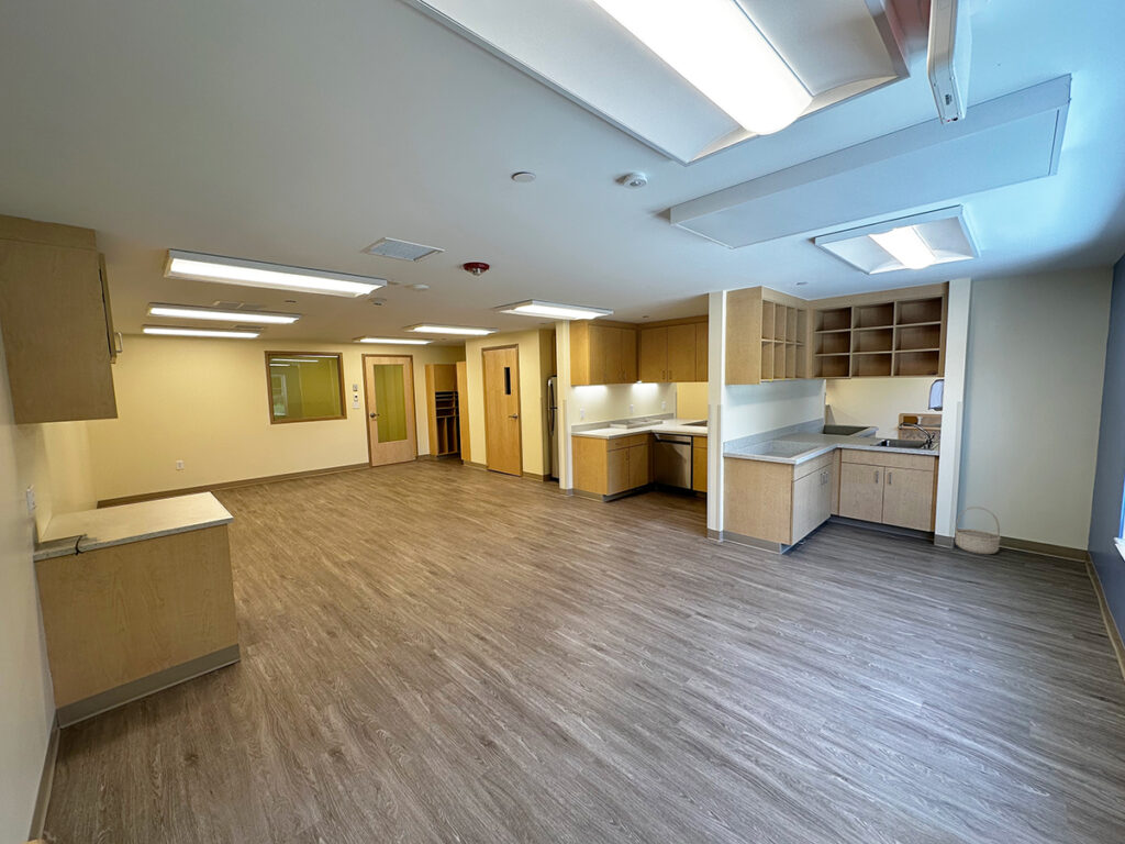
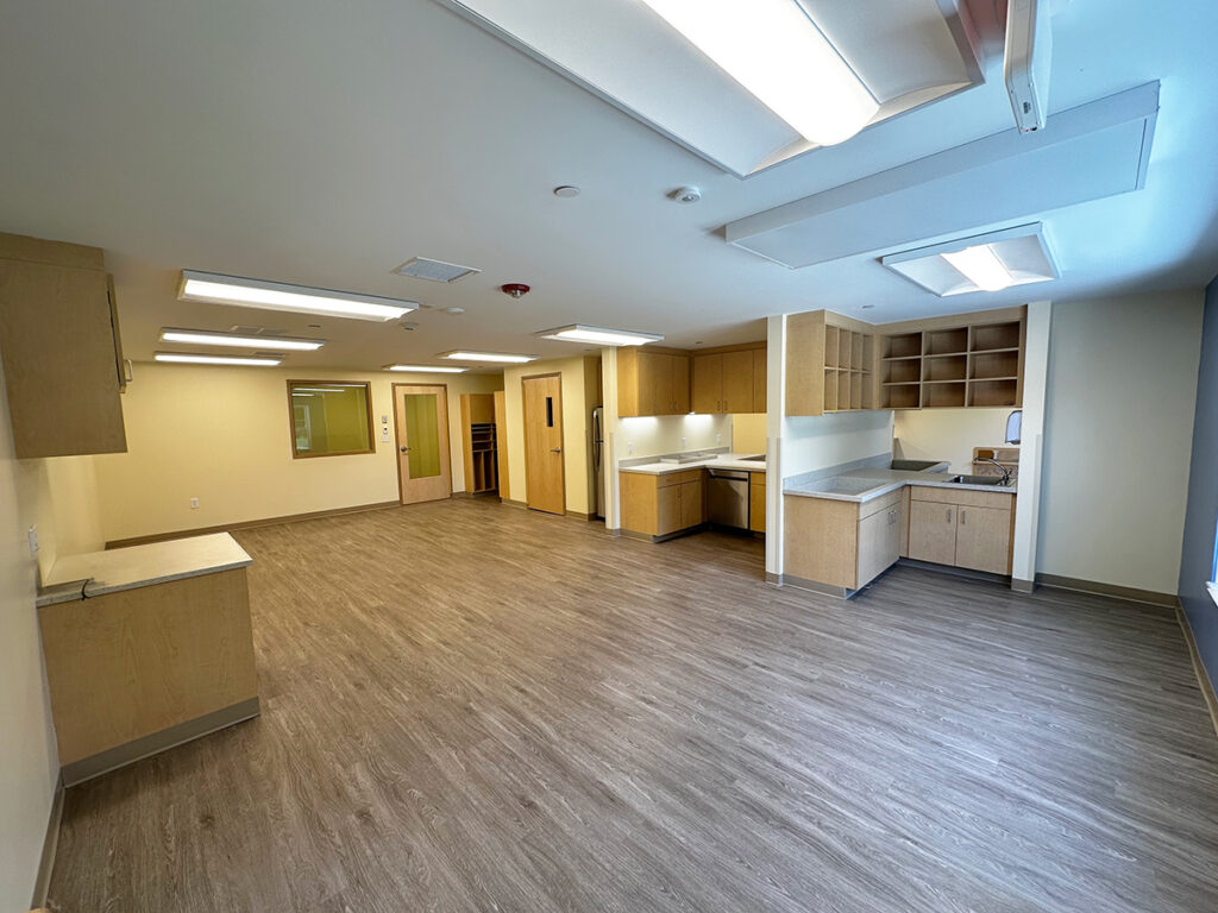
- basket (977, 530)
